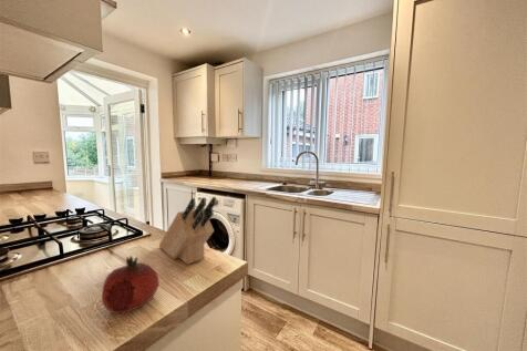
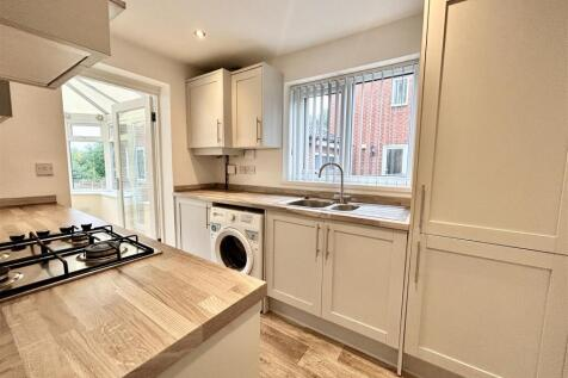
- knife block (187, 224)
- fruit (131, 279)
